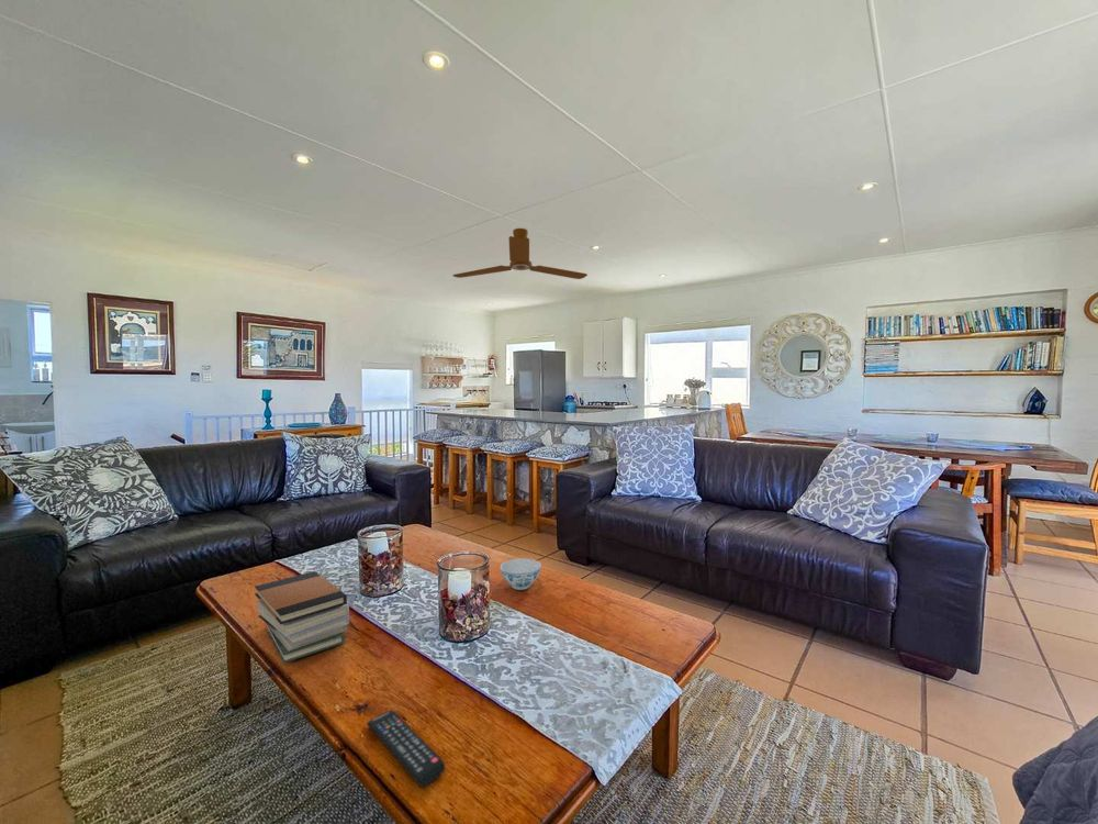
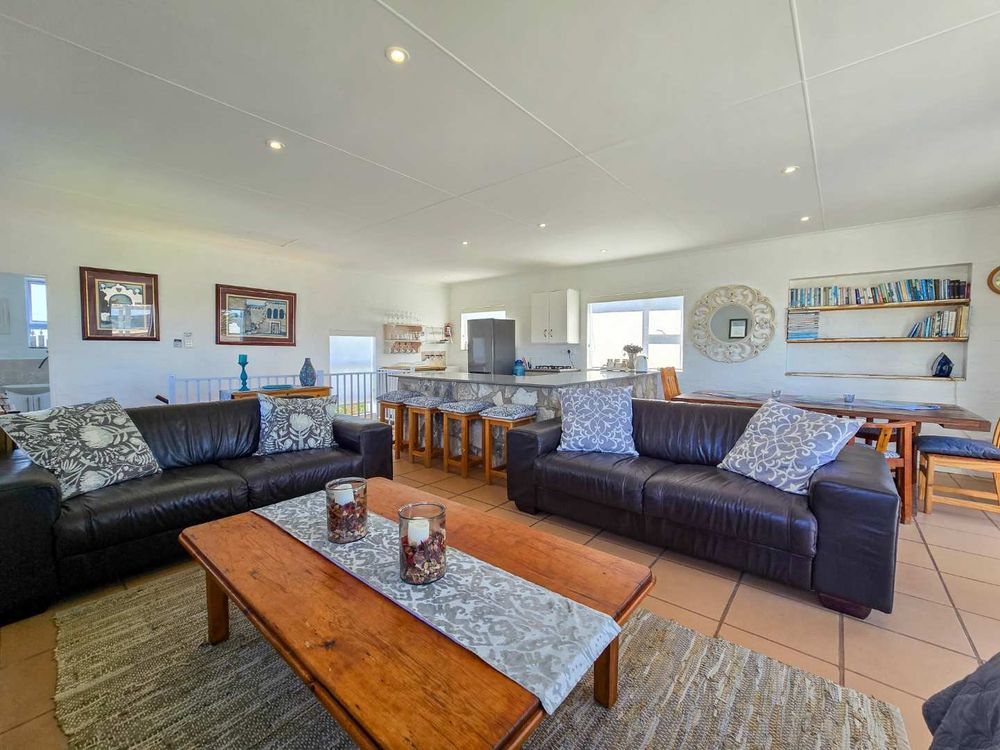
- ceiling fan (519, 243)
- book stack (301, 613)
- remote control (403, 744)
- chinaware (520, 576)
